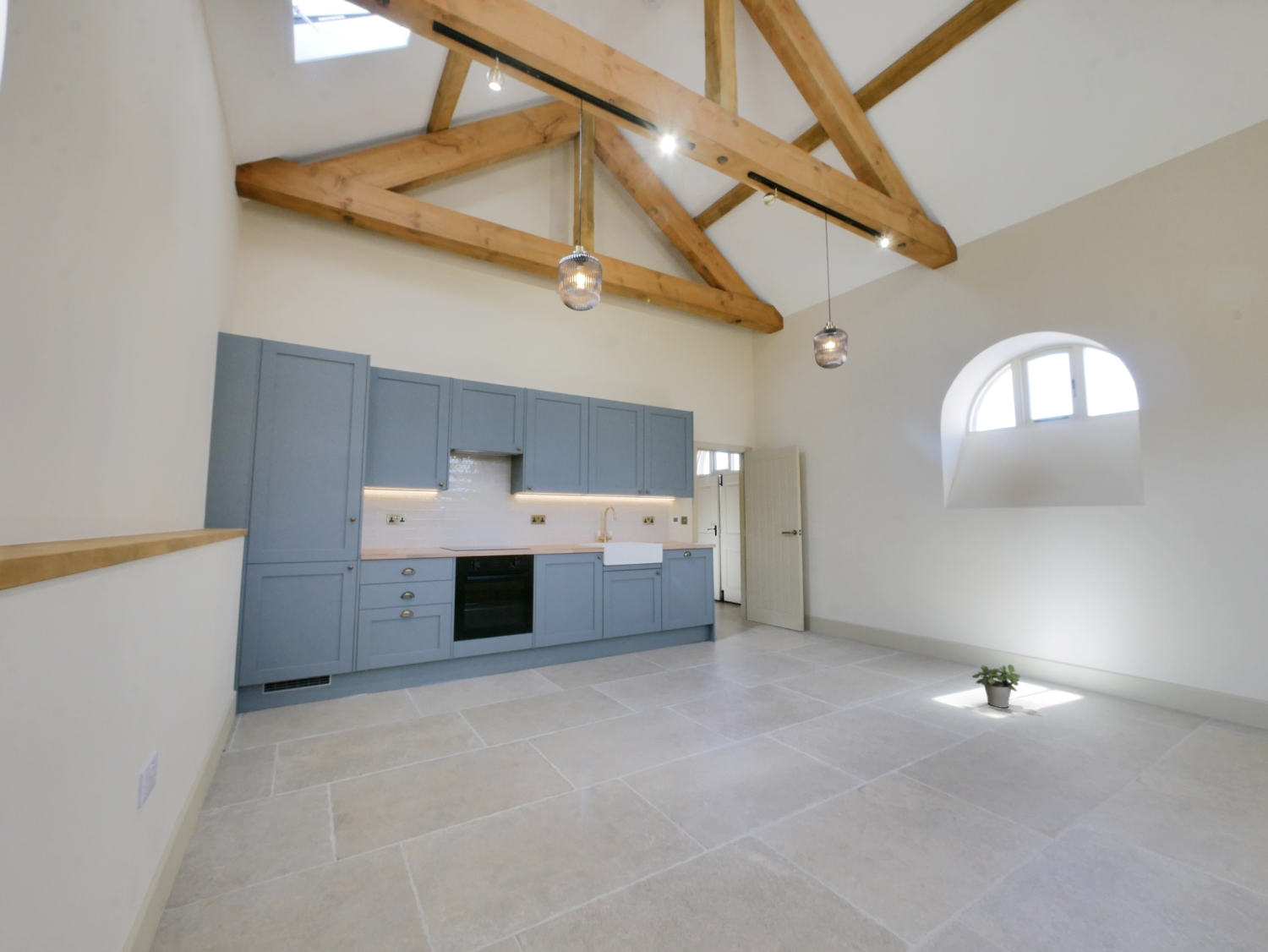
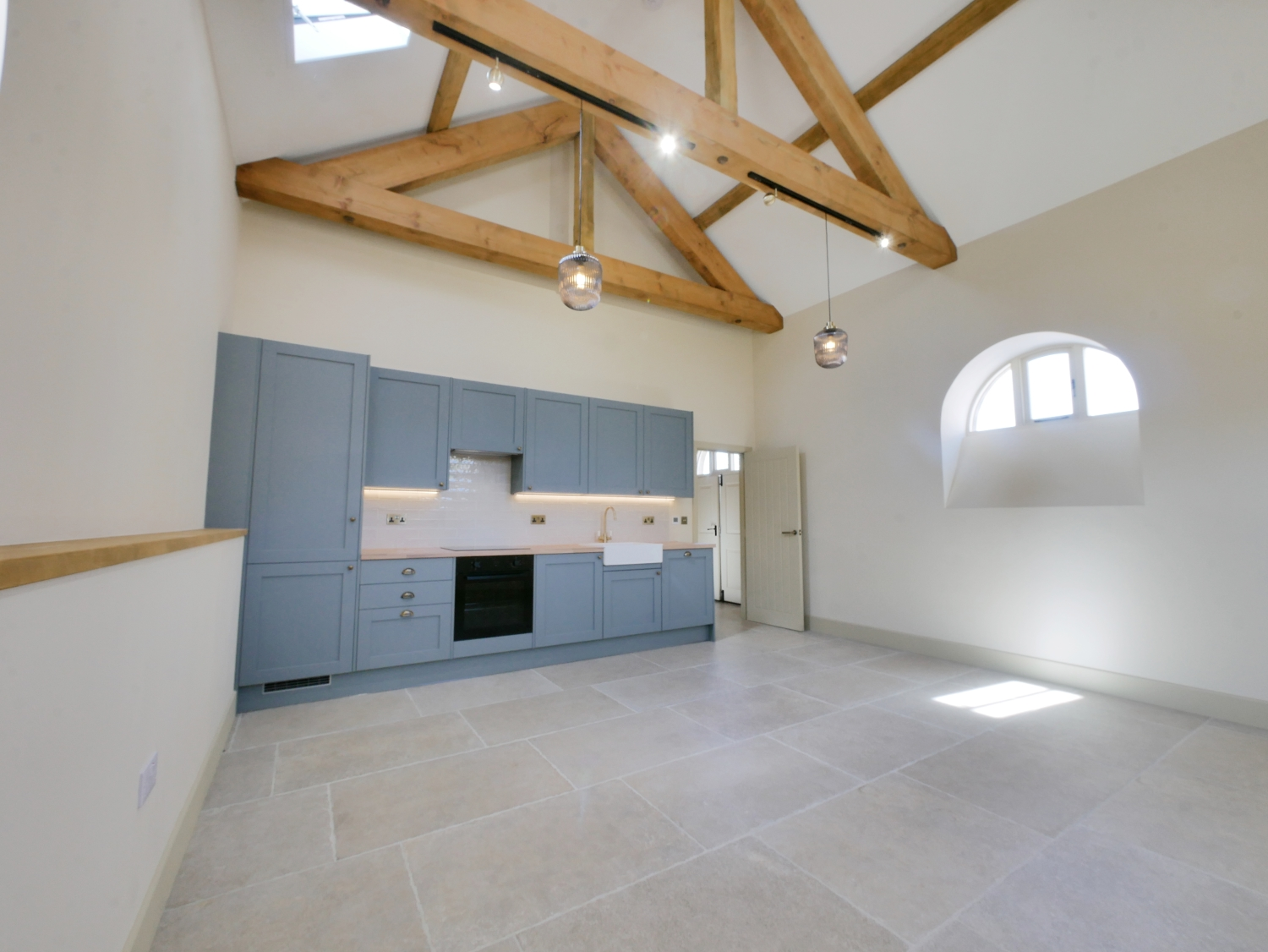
- potted plant (998, 685)
